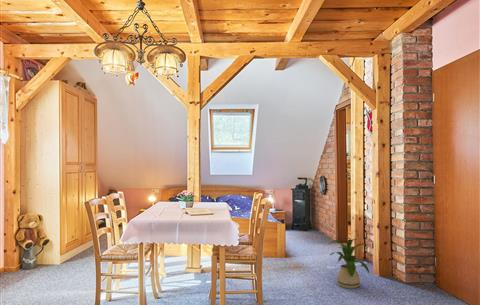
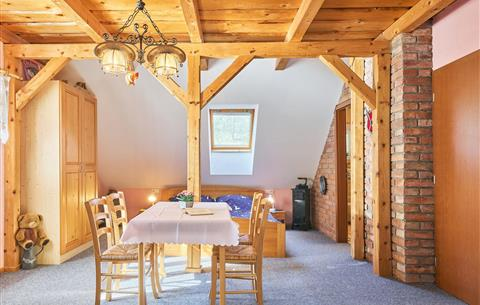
- house plant (349, 259)
